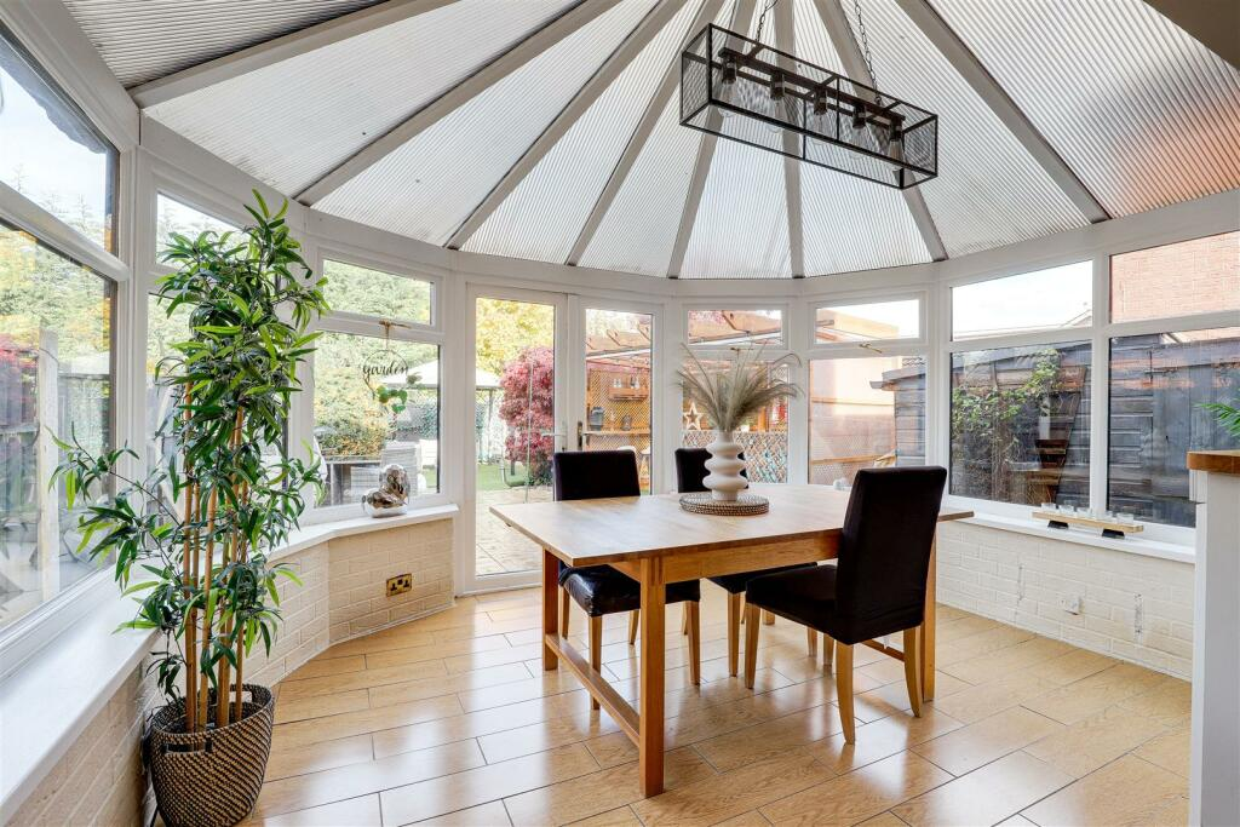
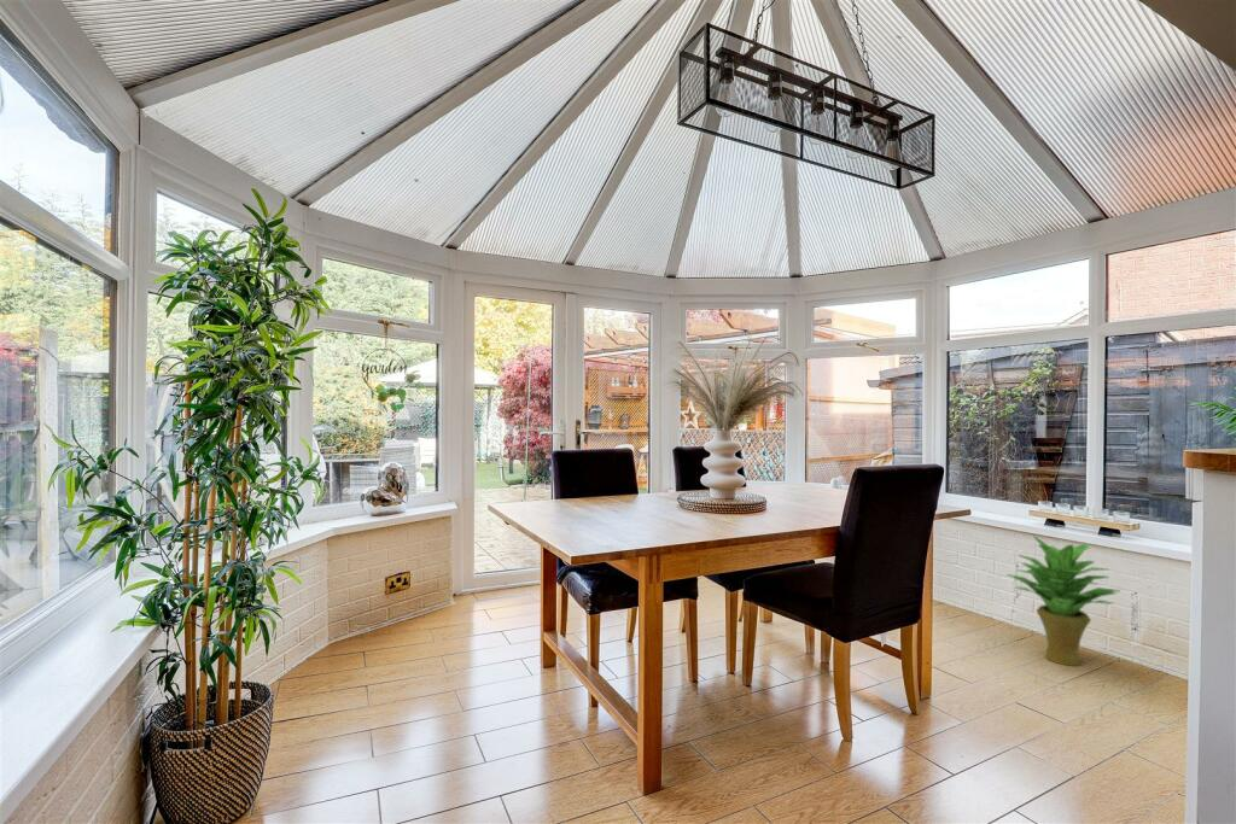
+ potted plant (1063, 600)
